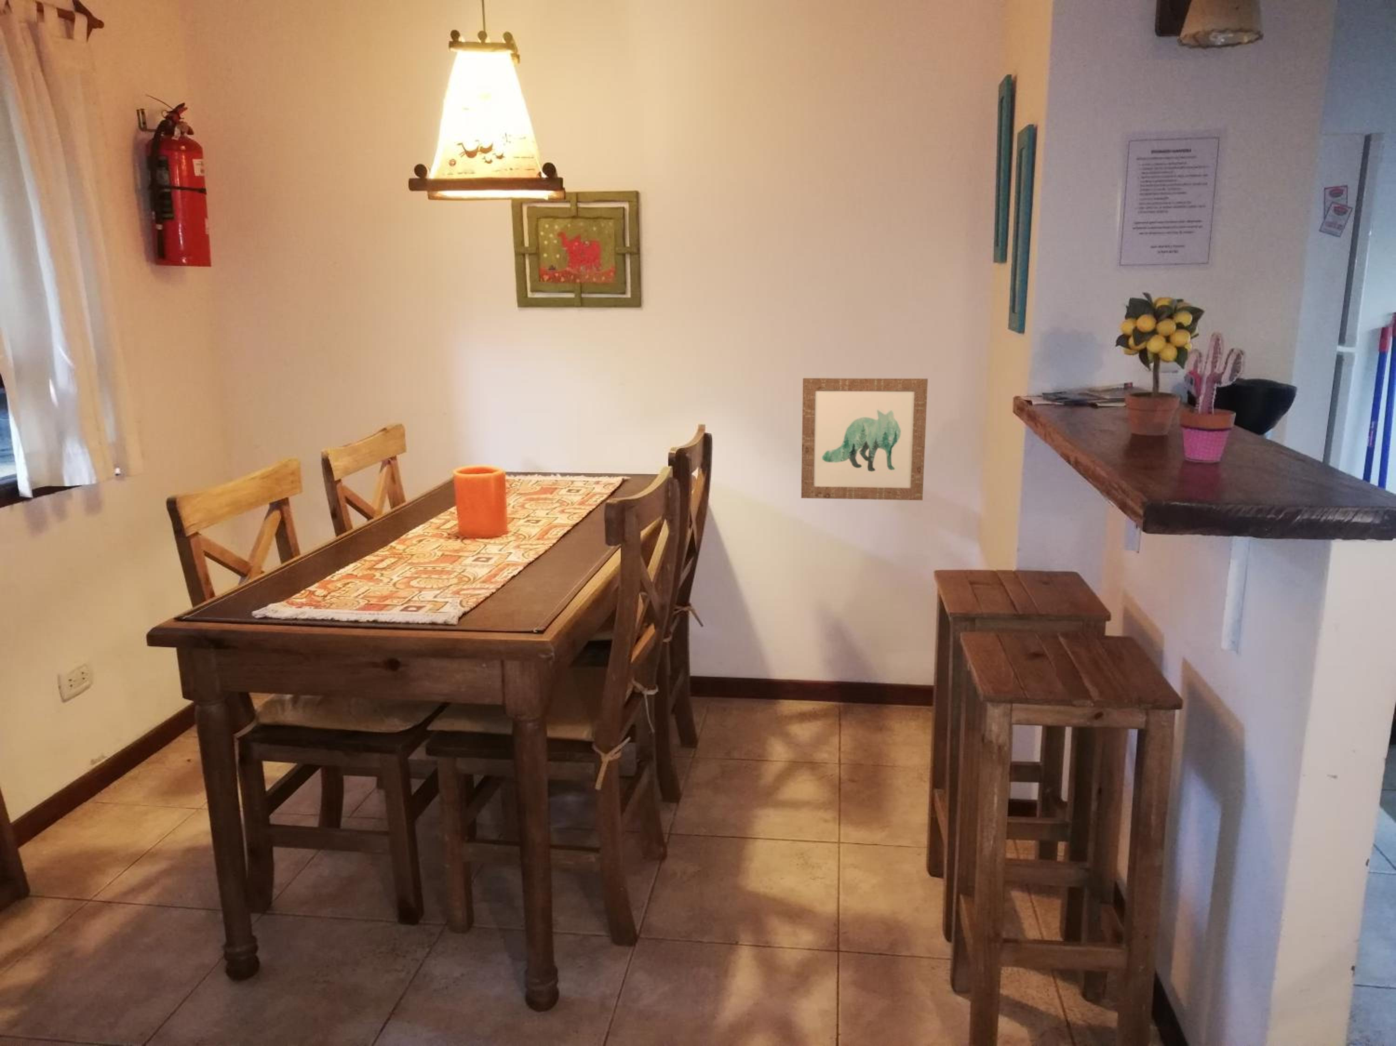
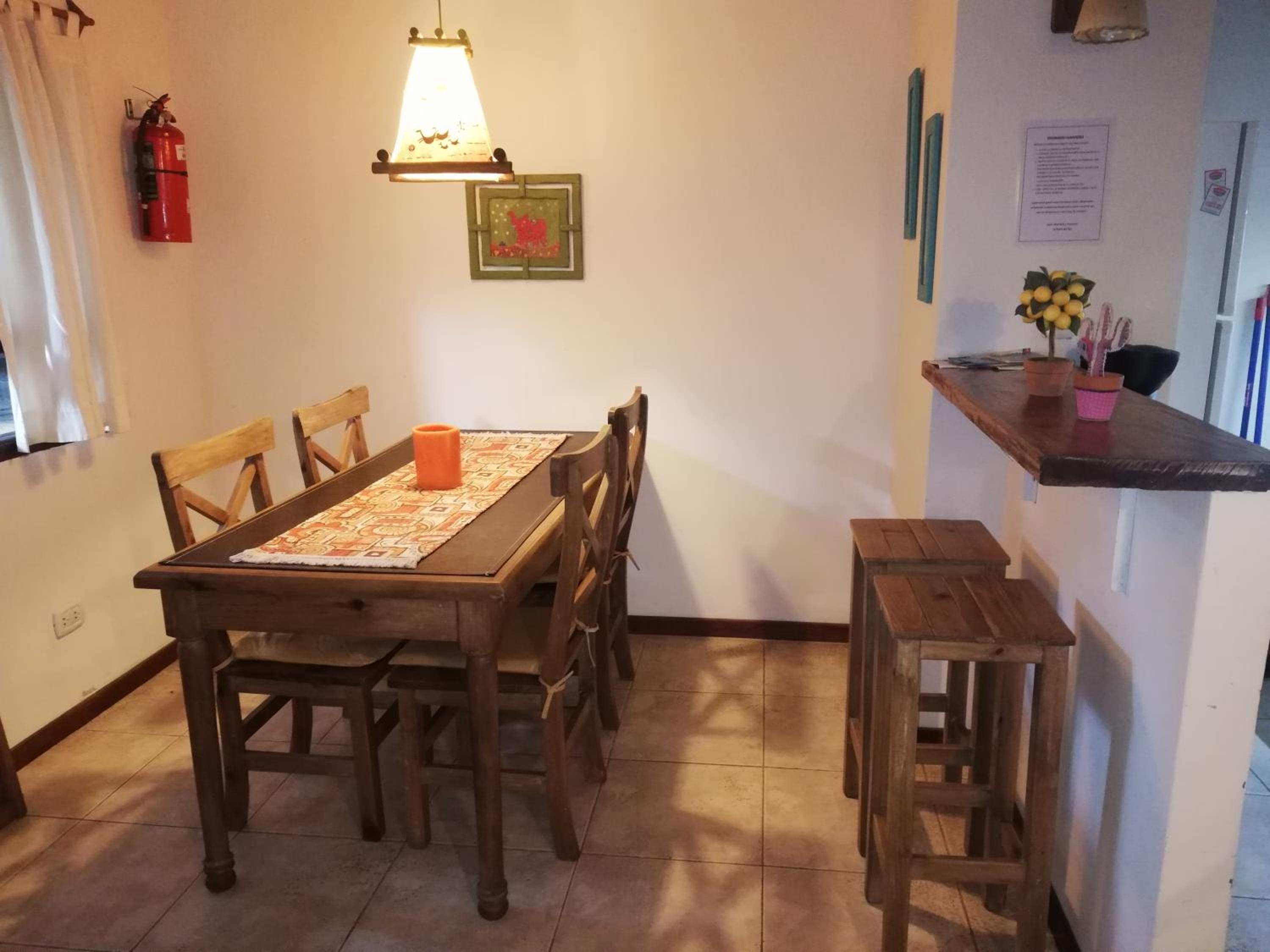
- wall art (863, 439)
